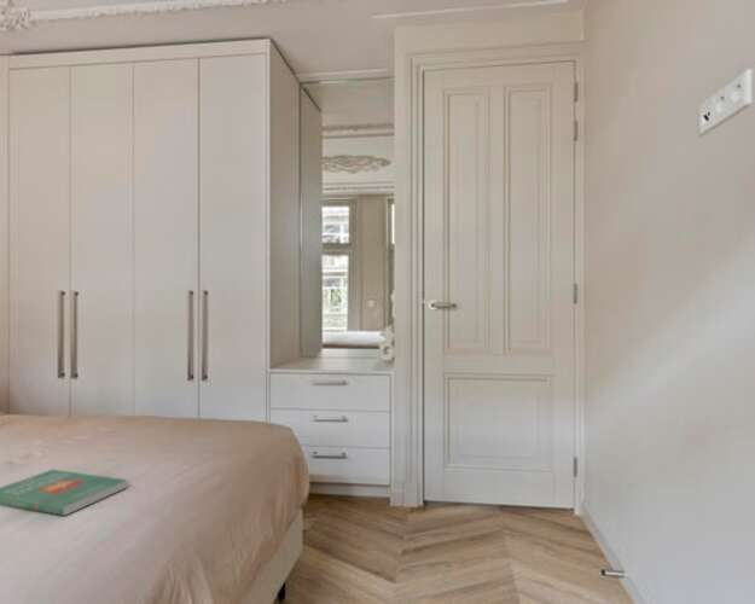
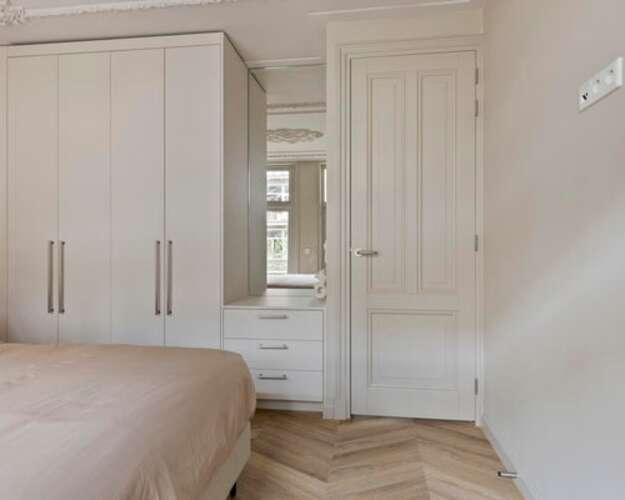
- book (57, 490)
